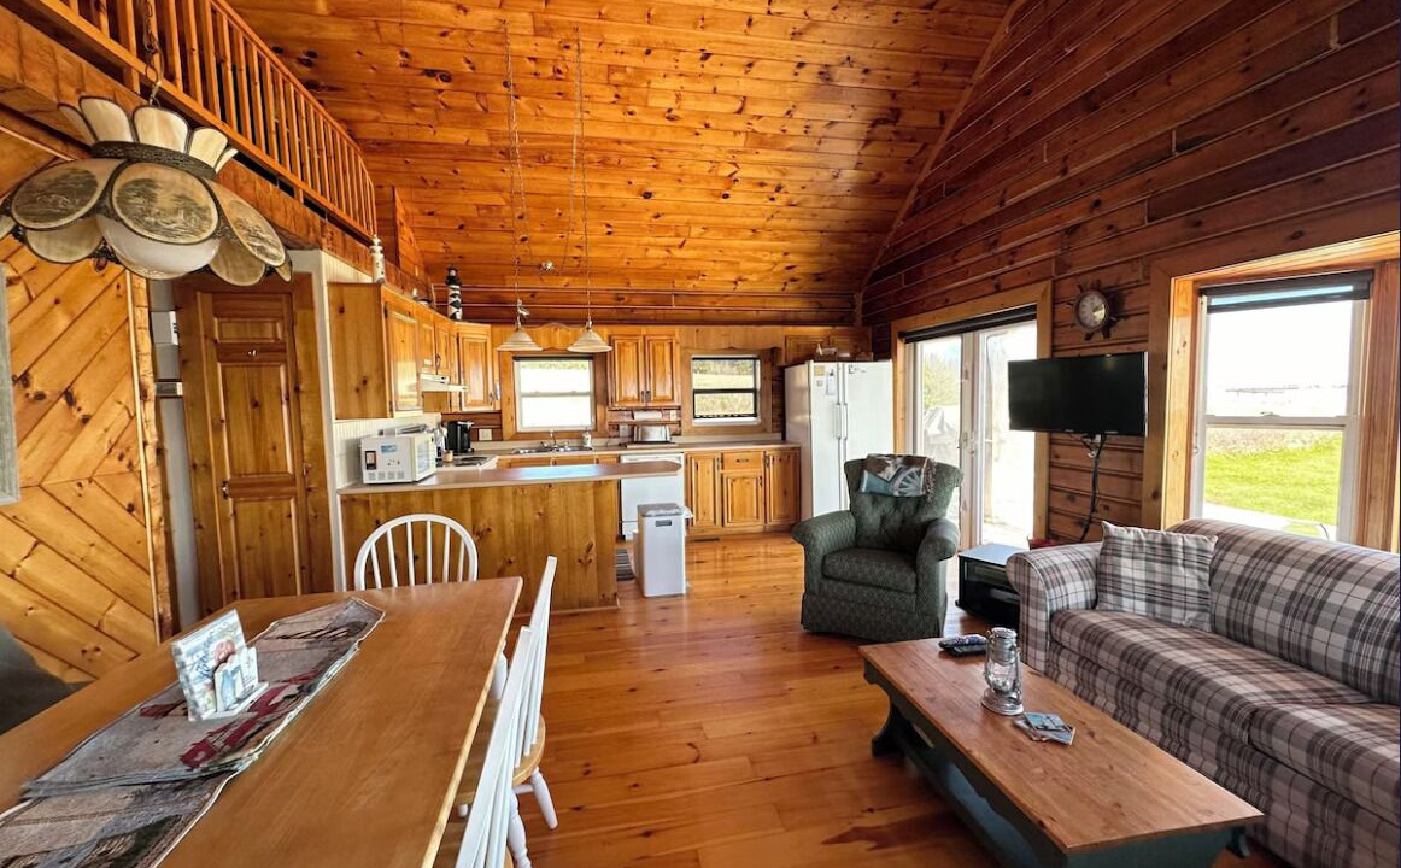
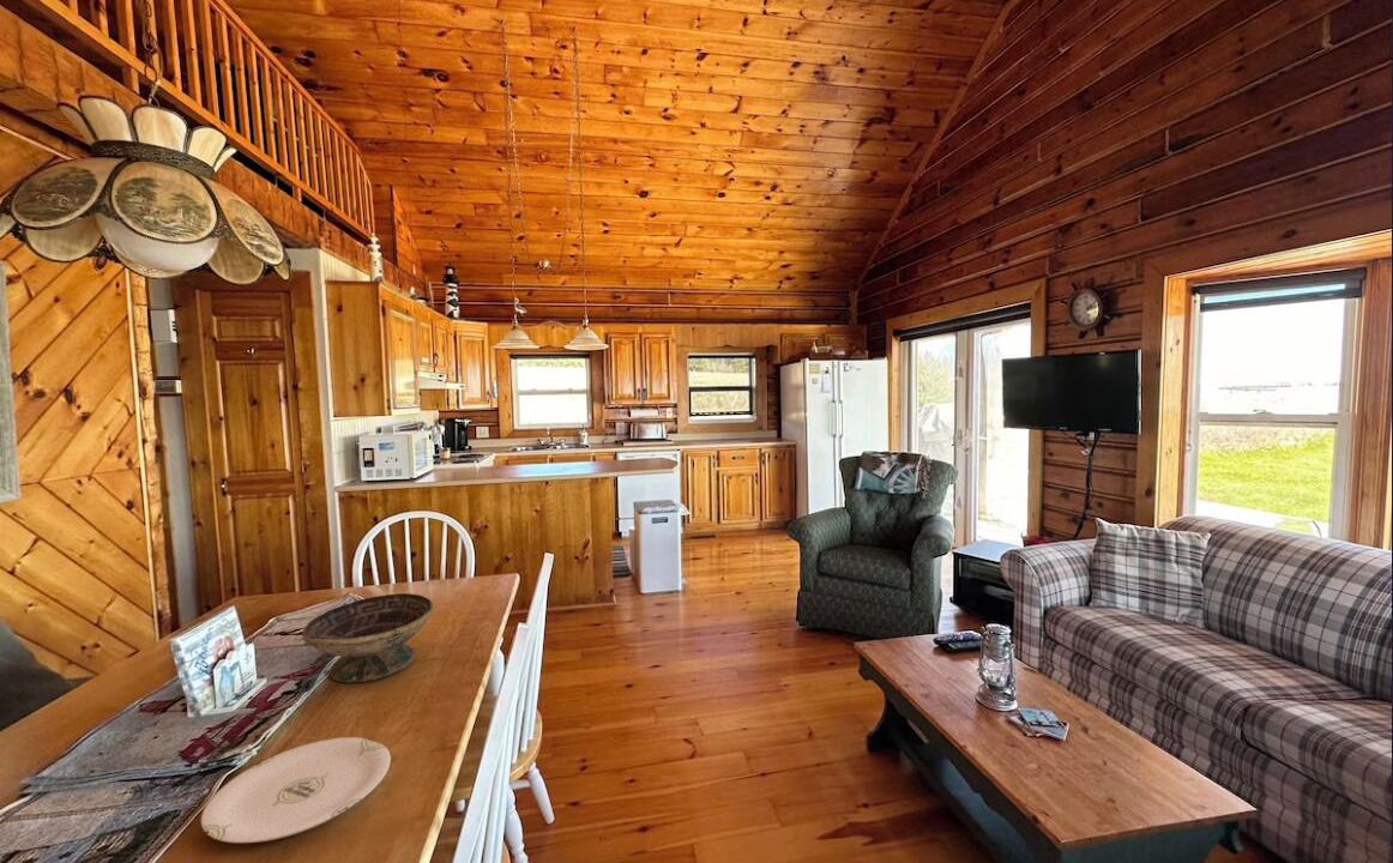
+ plate (302, 789)
+ decorative bowl (372, 639)
